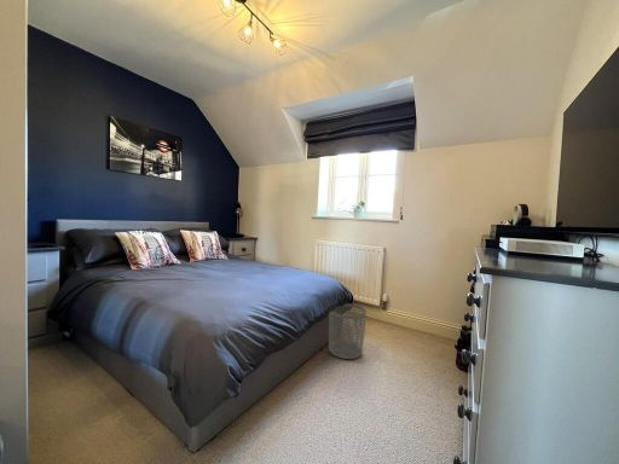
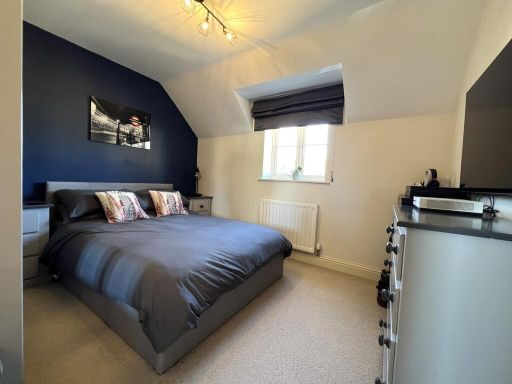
- waste bin (346, 329)
